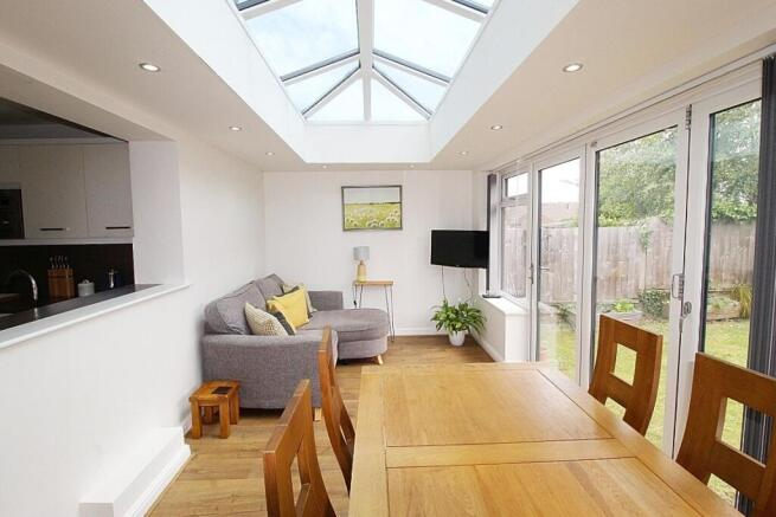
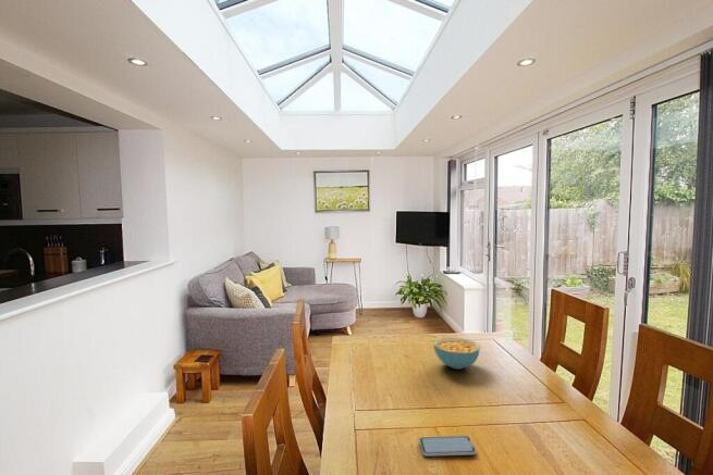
+ cereal bowl (456, 355)
+ smartphone (446, 445)
